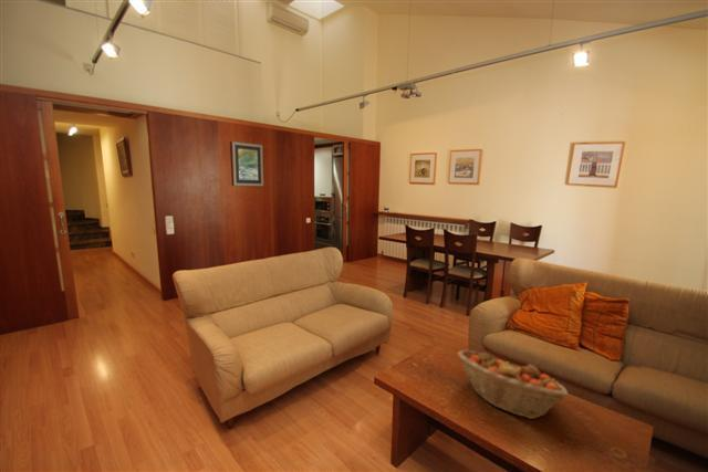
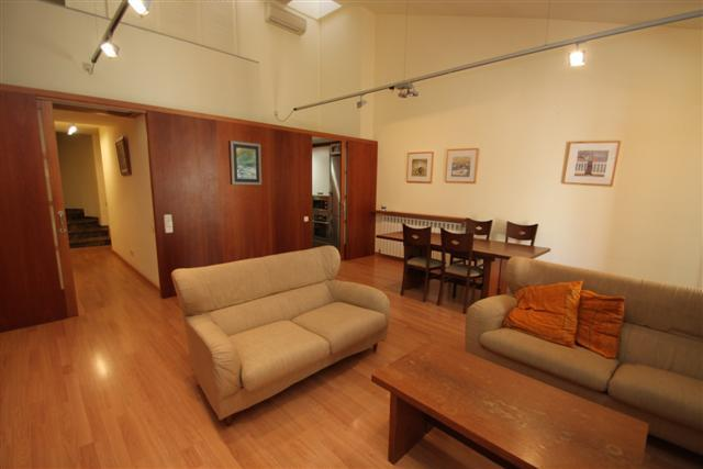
- fruit basket (507, 377)
